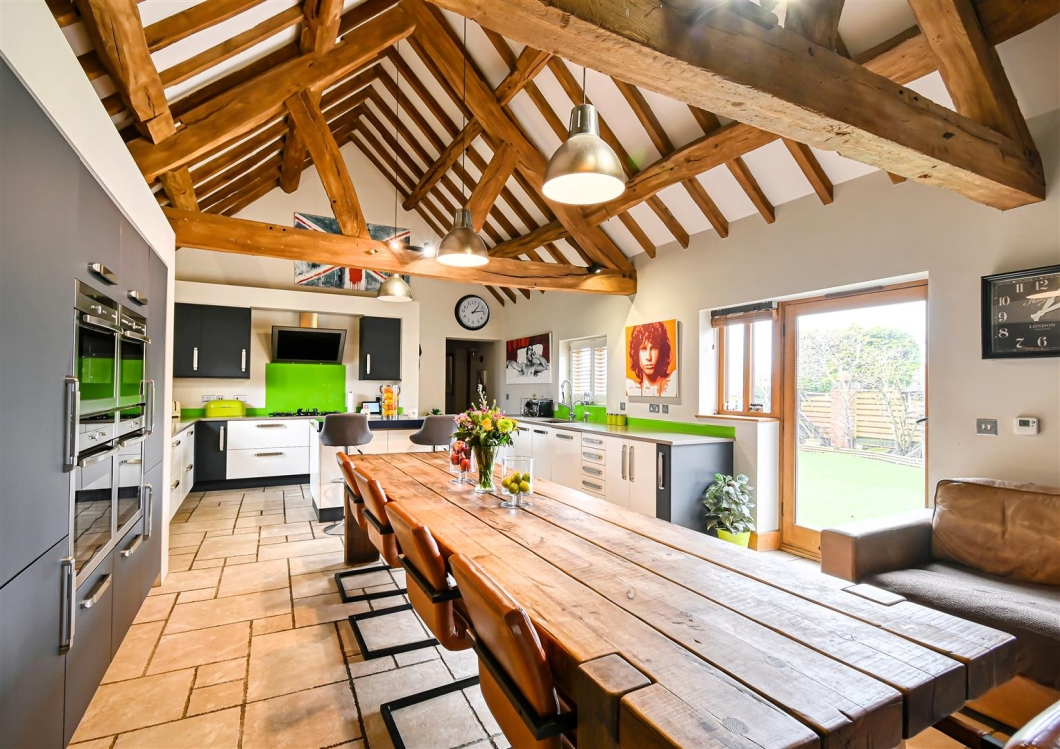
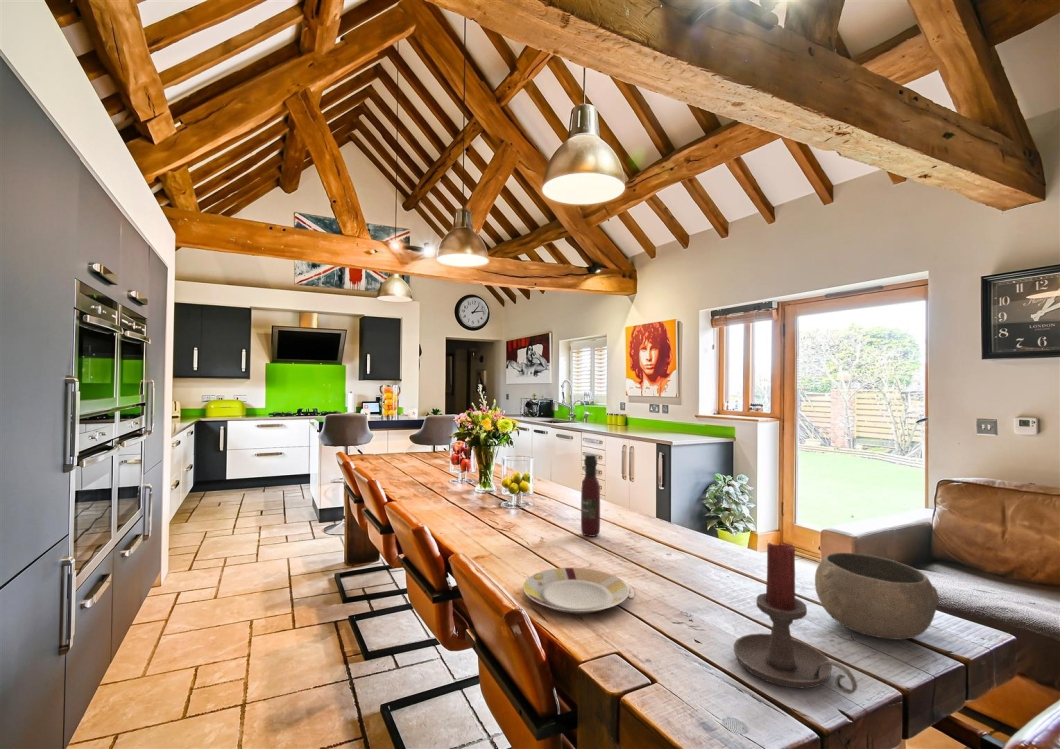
+ plate (575, 591)
+ candle holder (793, 609)
+ bowl (873, 596)
+ wine bottle (590, 494)
